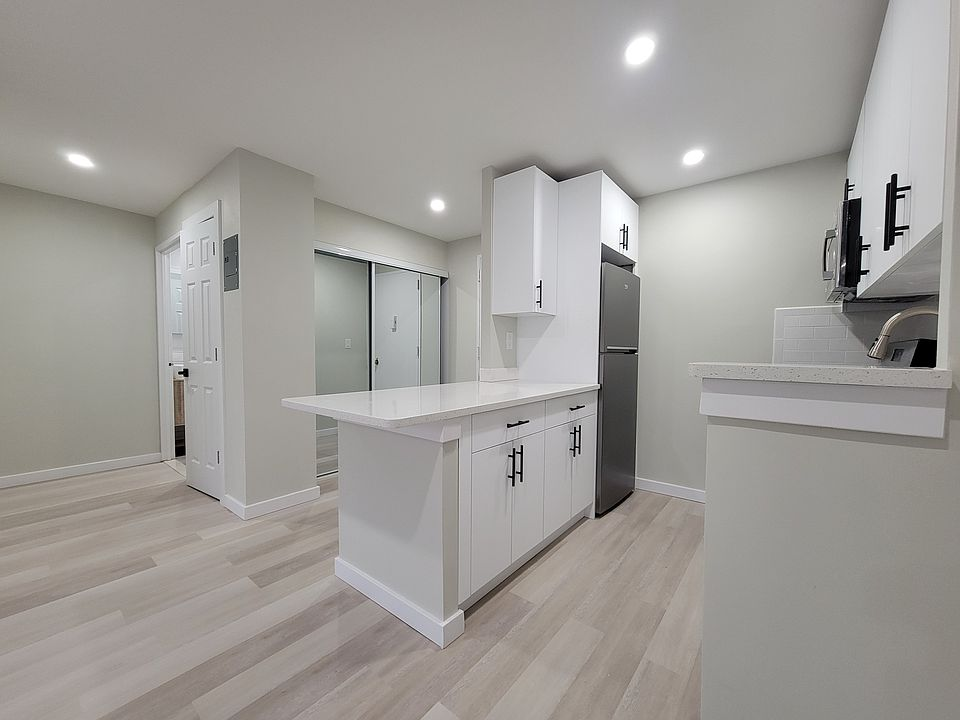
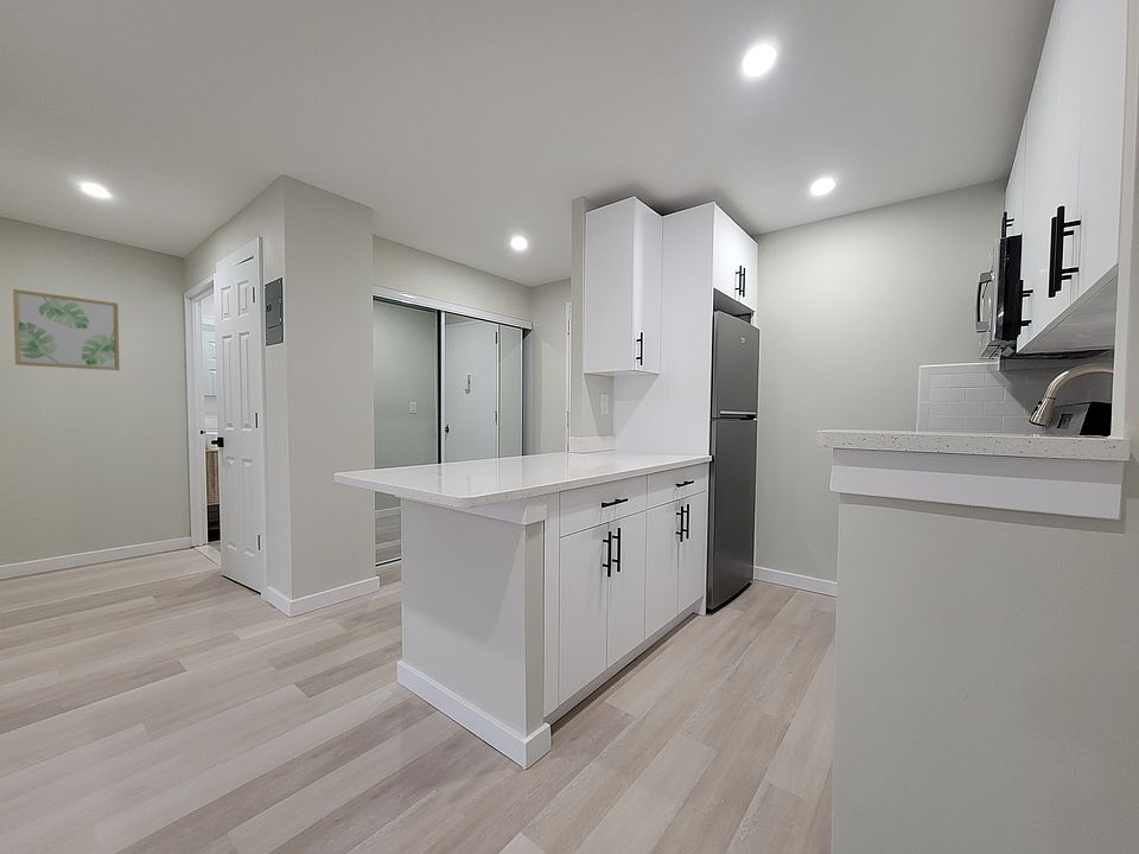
+ wall art (69, 332)
